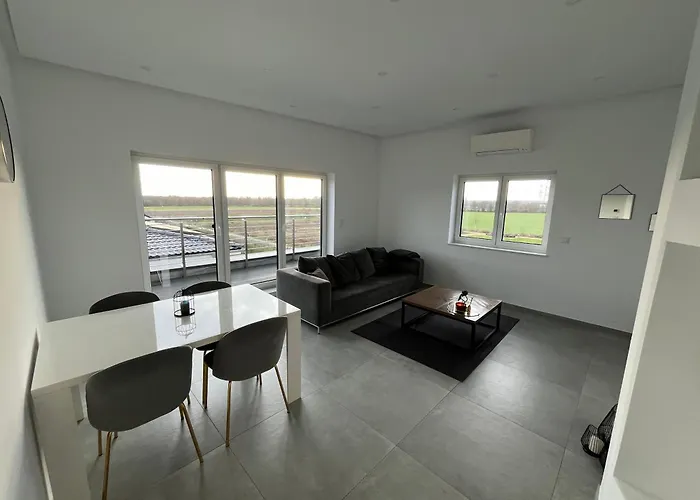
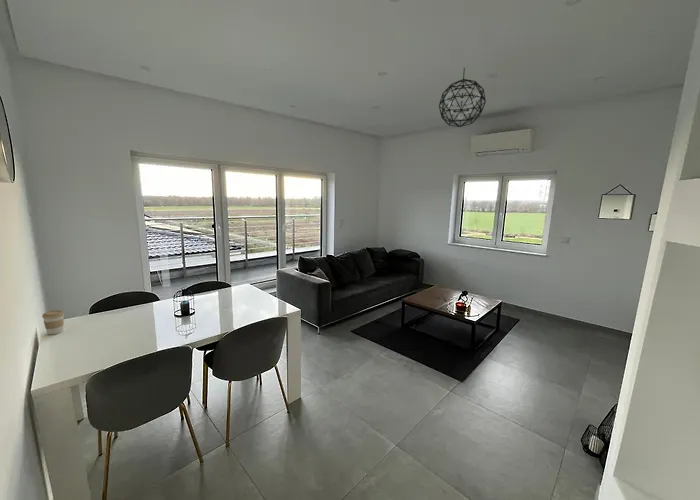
+ coffee cup (54, 321)
+ pendant light (462, 97)
